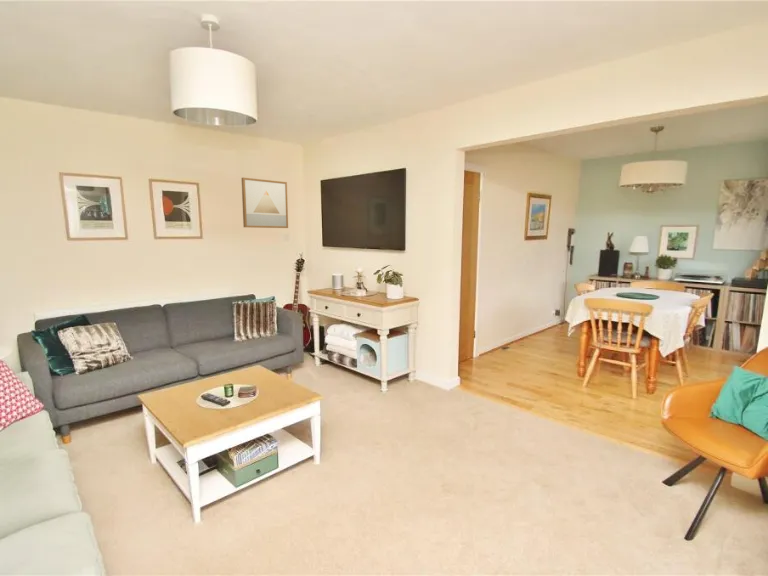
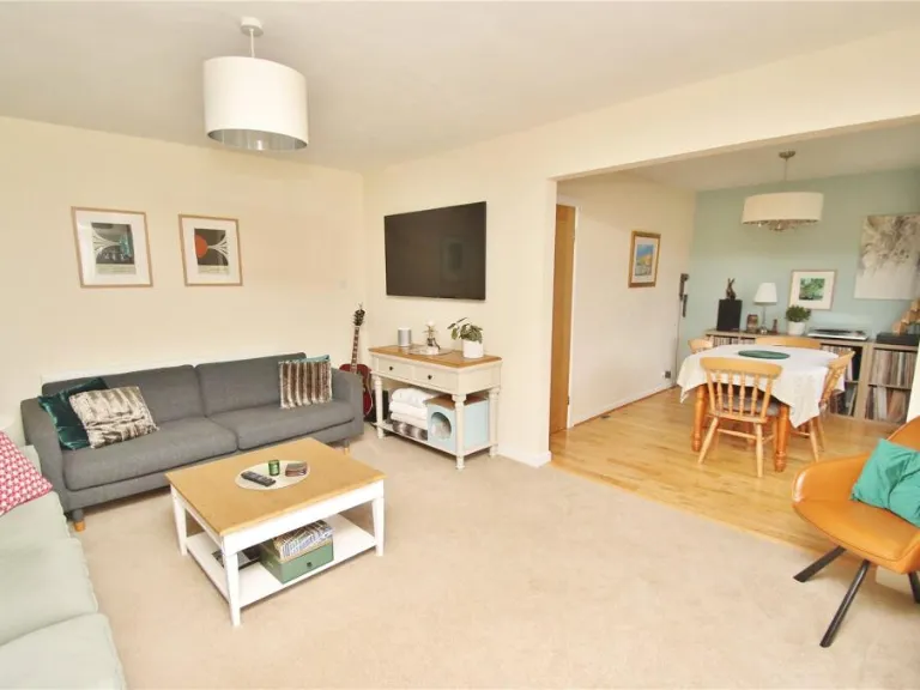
- wall art (265, 204)
